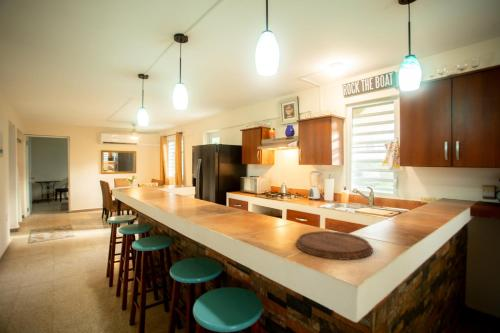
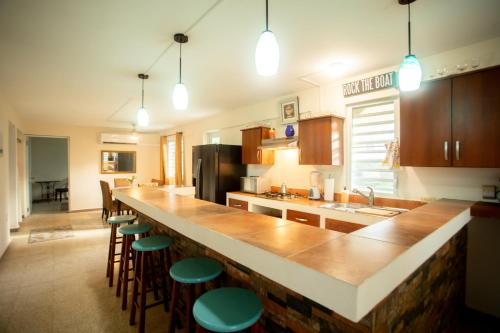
- cutting board (332, 243)
